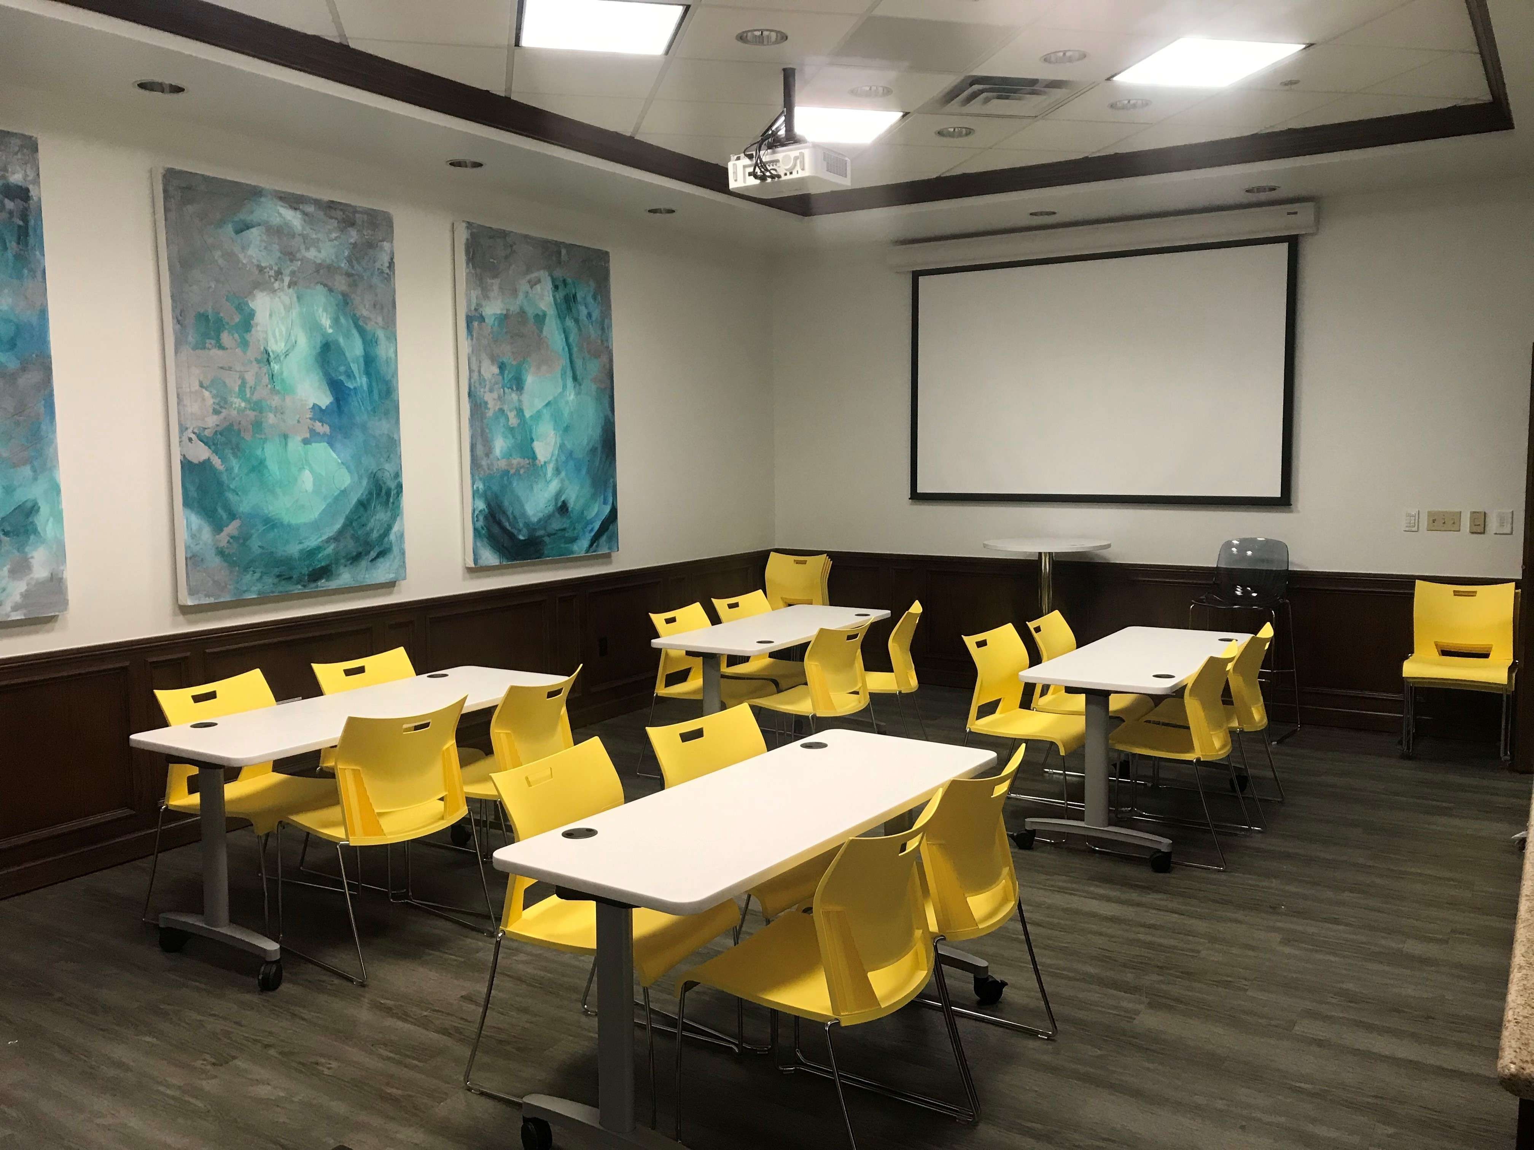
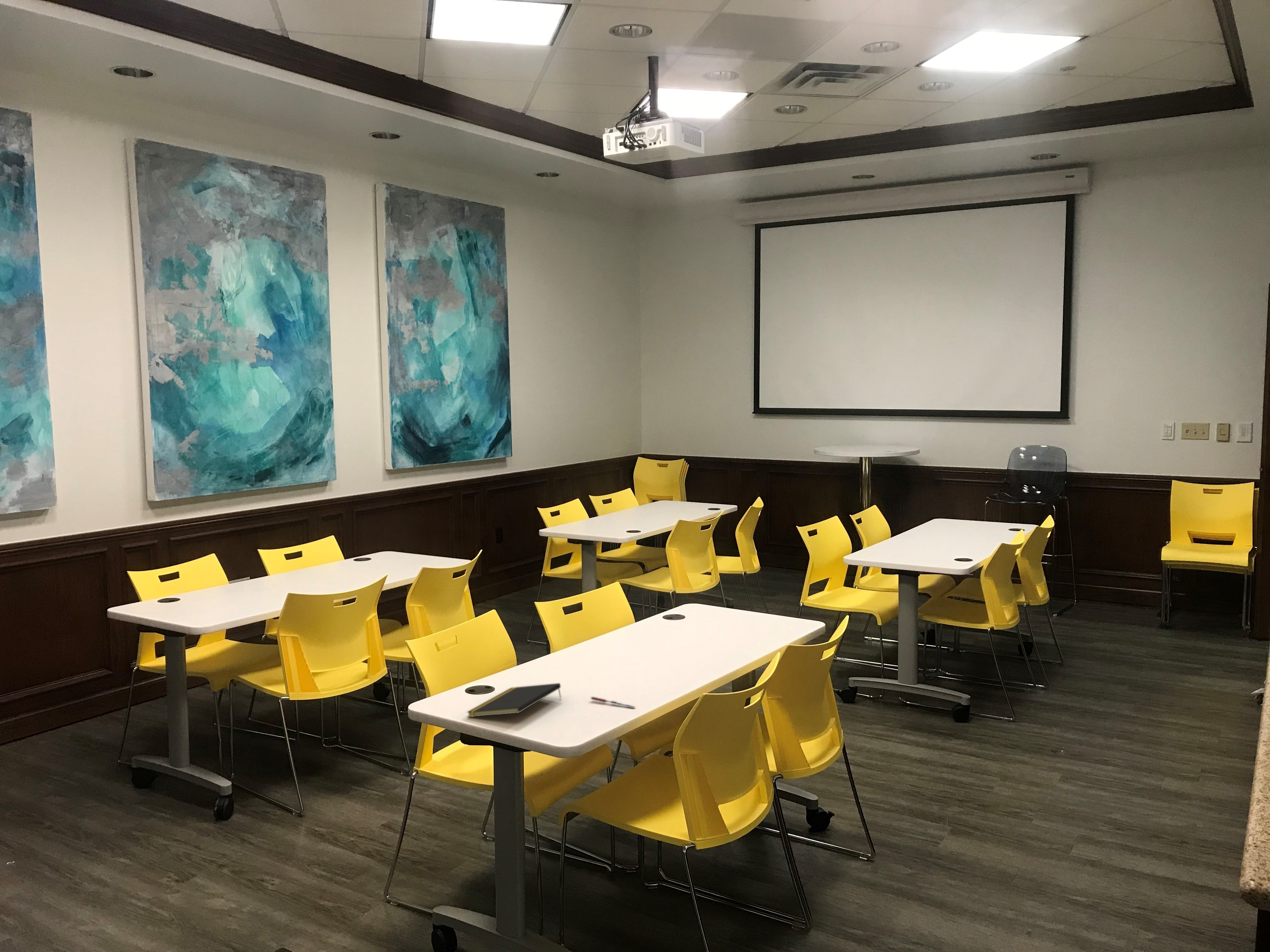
+ pen (613, 702)
+ notepad (515, 700)
